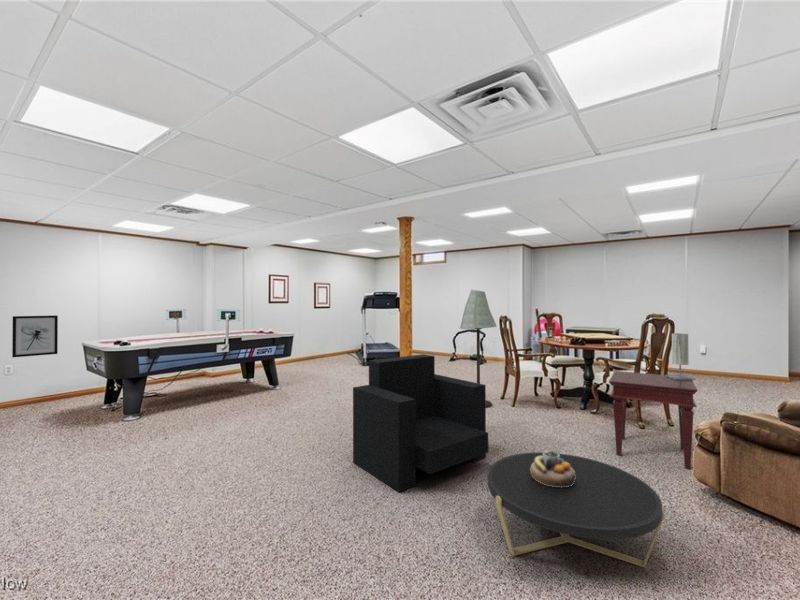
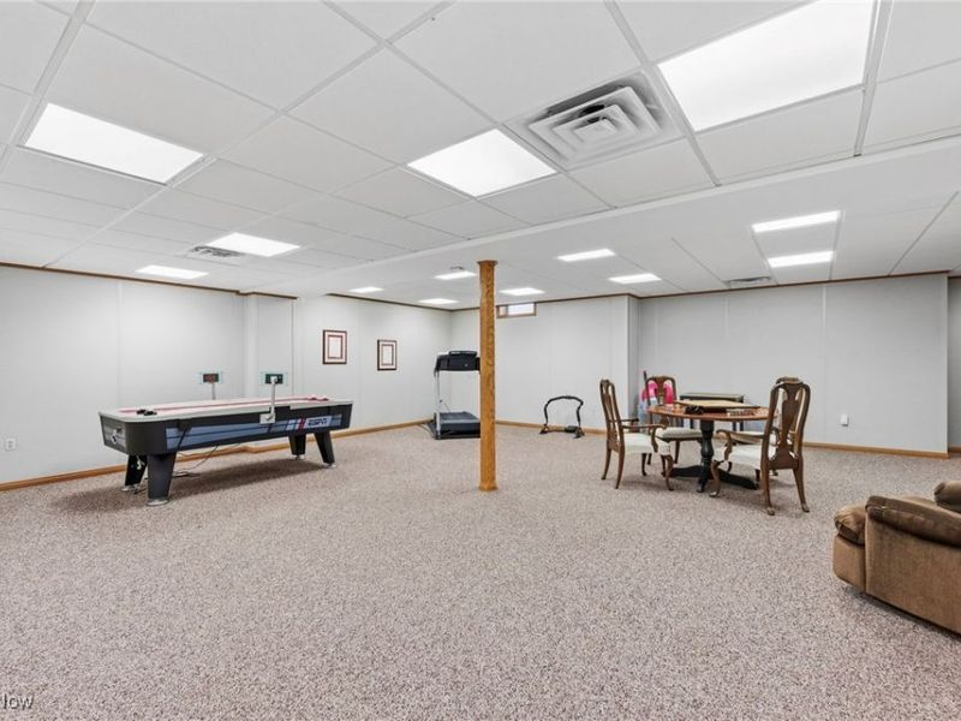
- coffee table (567, 510)
- armchair (426, 412)
- floor lamp (478, 346)
- decorative bowl (552, 464)
- table lamp (680, 355)
- wall art (35, 335)
- side table (651, 401)
